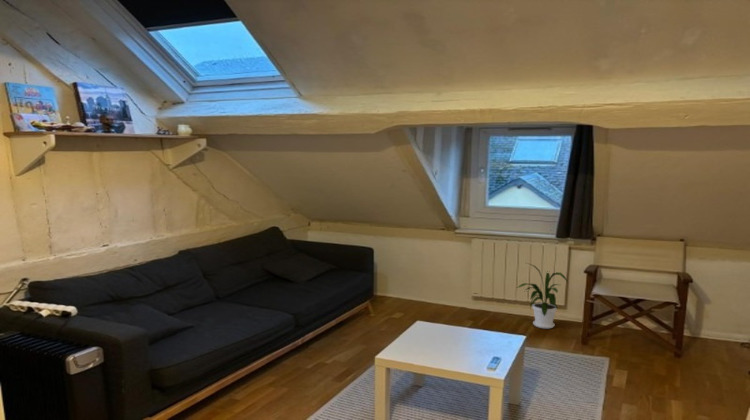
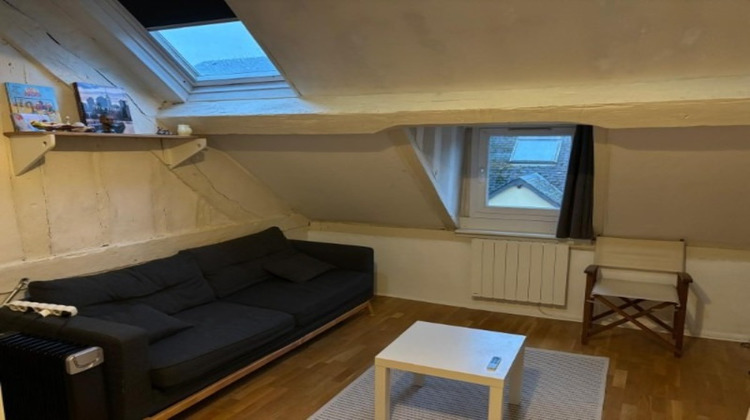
- house plant (542, 295)
